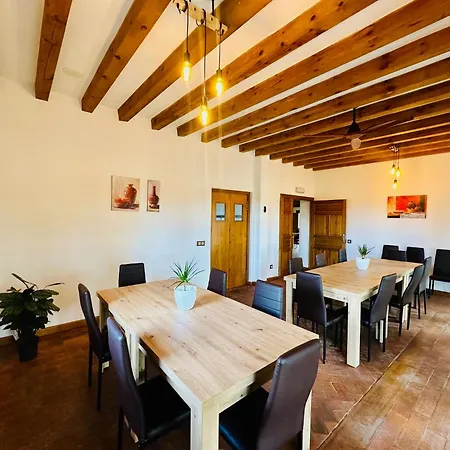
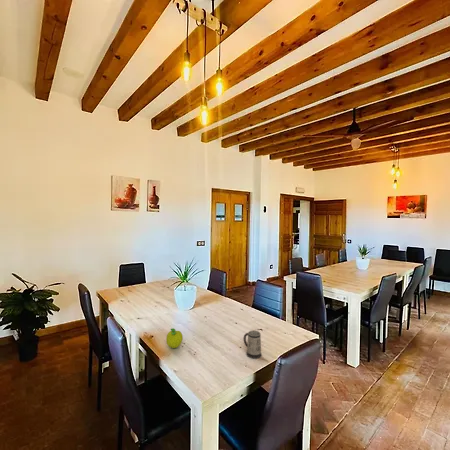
+ mug (251, 342)
+ fruit (174, 338)
